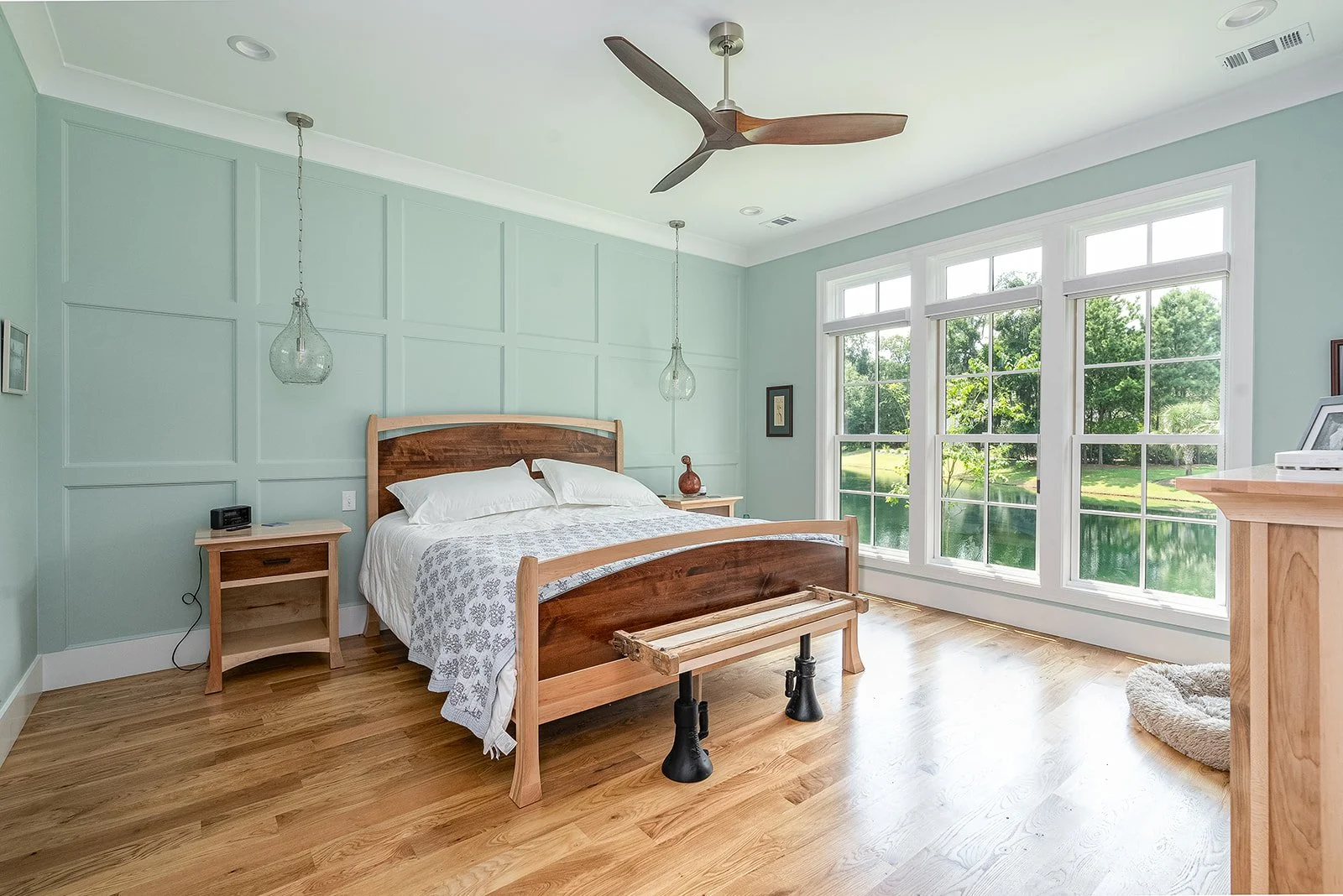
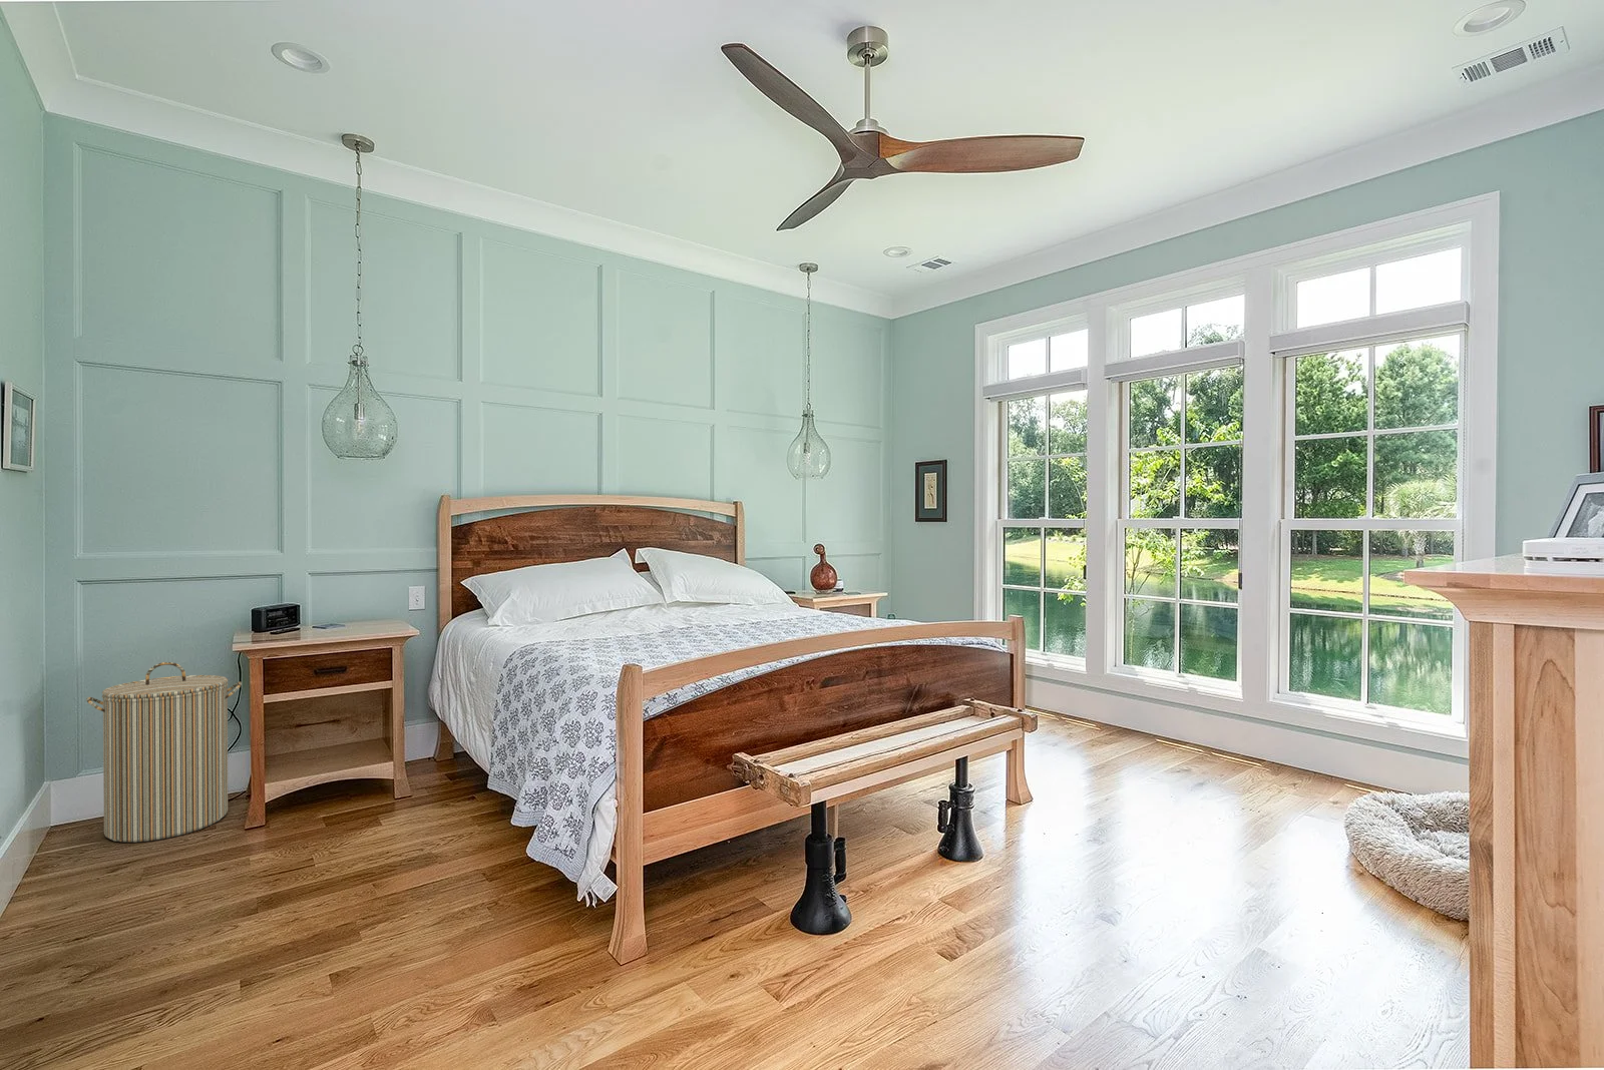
+ laundry hamper (167, 743)
